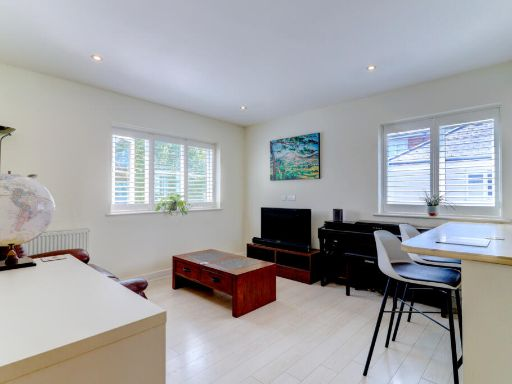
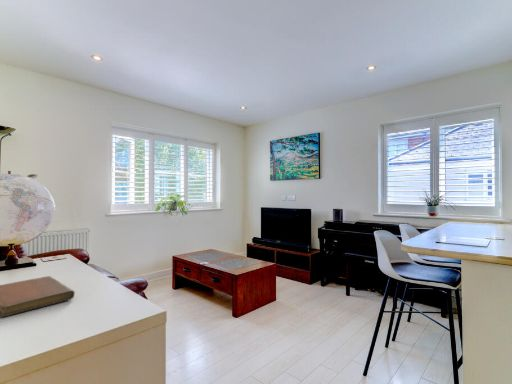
+ notebook (30, 292)
